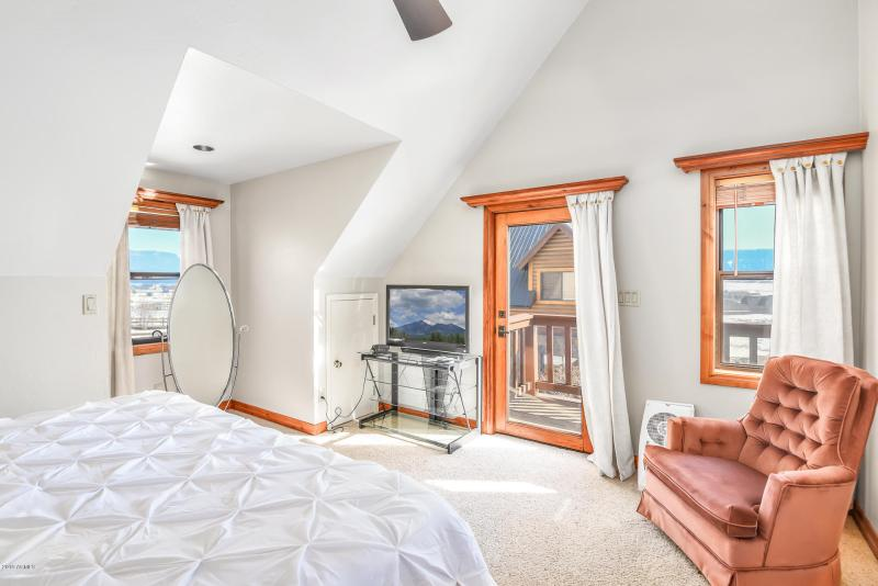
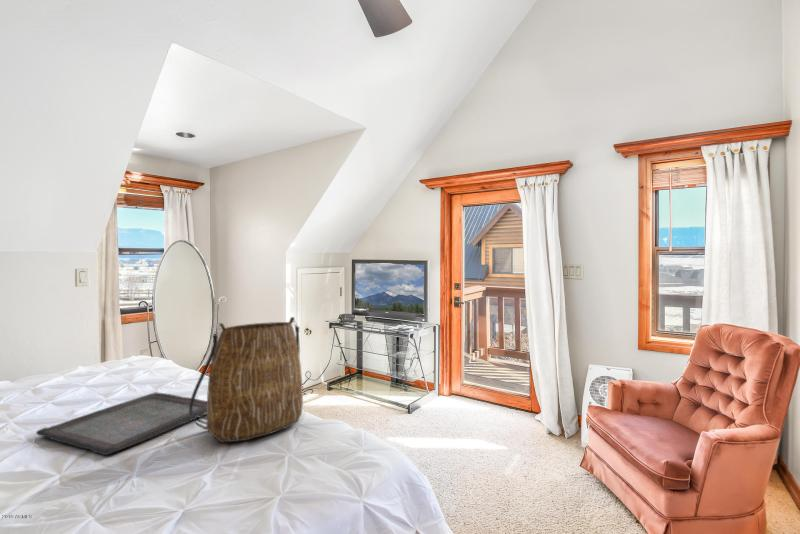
+ tote bag (255, 374)
+ serving tray (136, 417)
